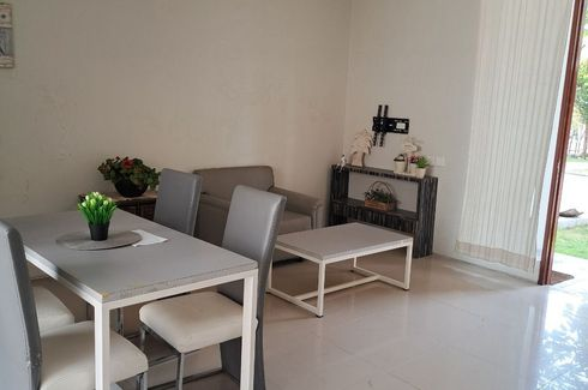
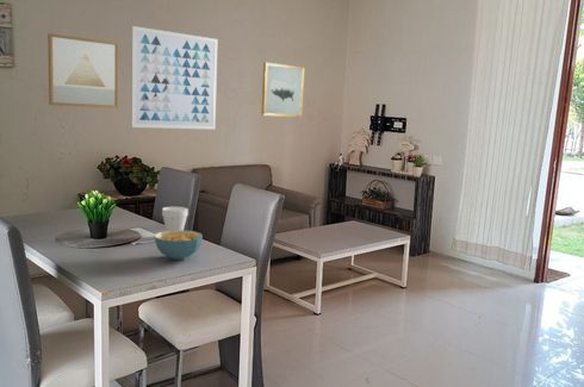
+ cup (174, 221)
+ wall art (282, 90)
+ cereal bowl (178, 246)
+ wall art (176, 81)
+ wall art (83, 73)
